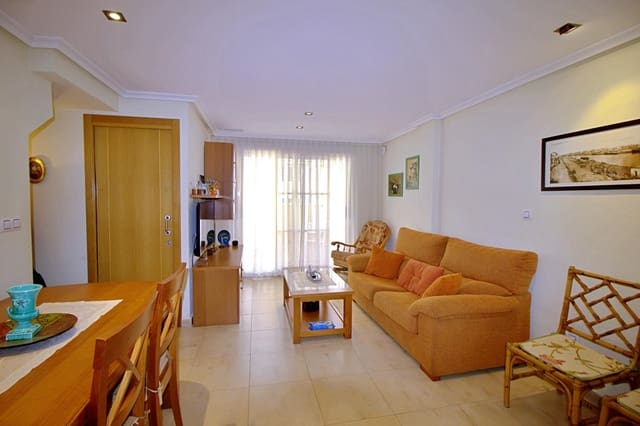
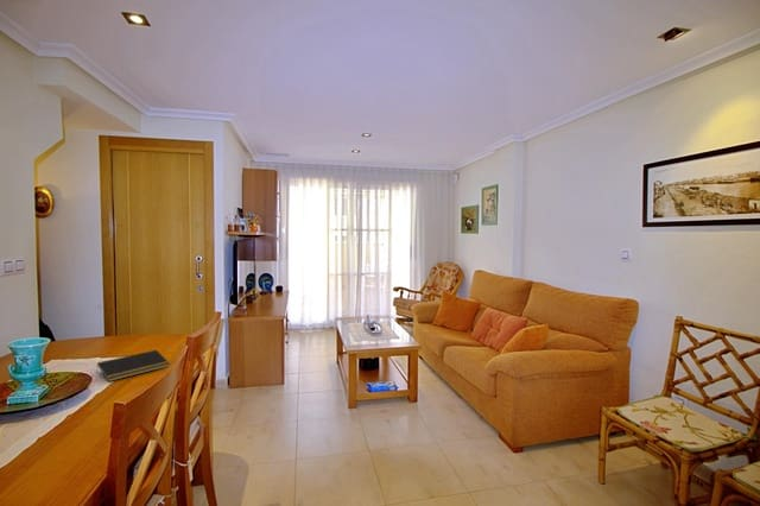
+ notepad (134, 363)
